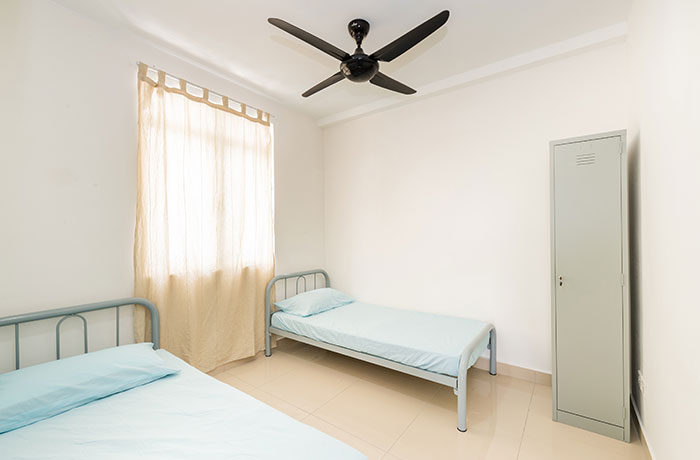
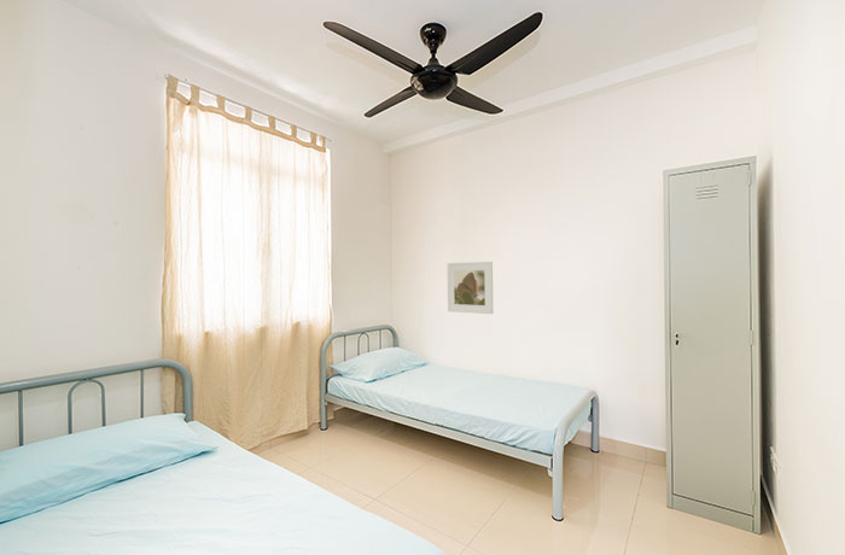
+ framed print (468, 287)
